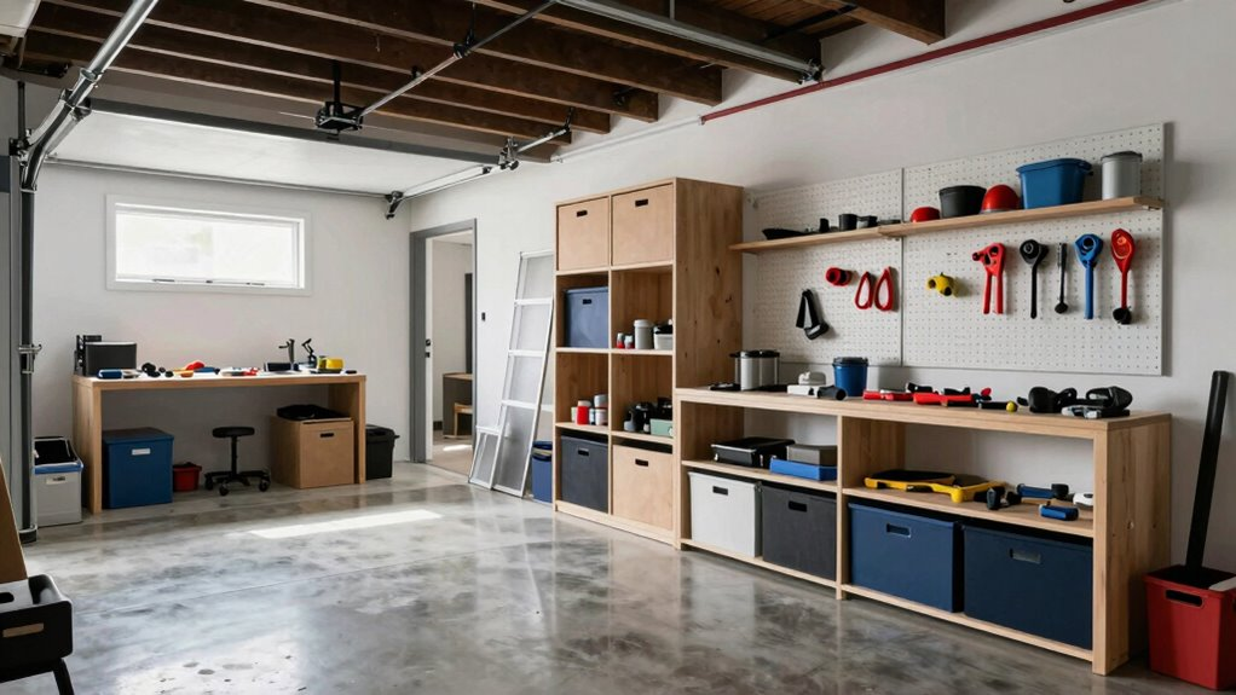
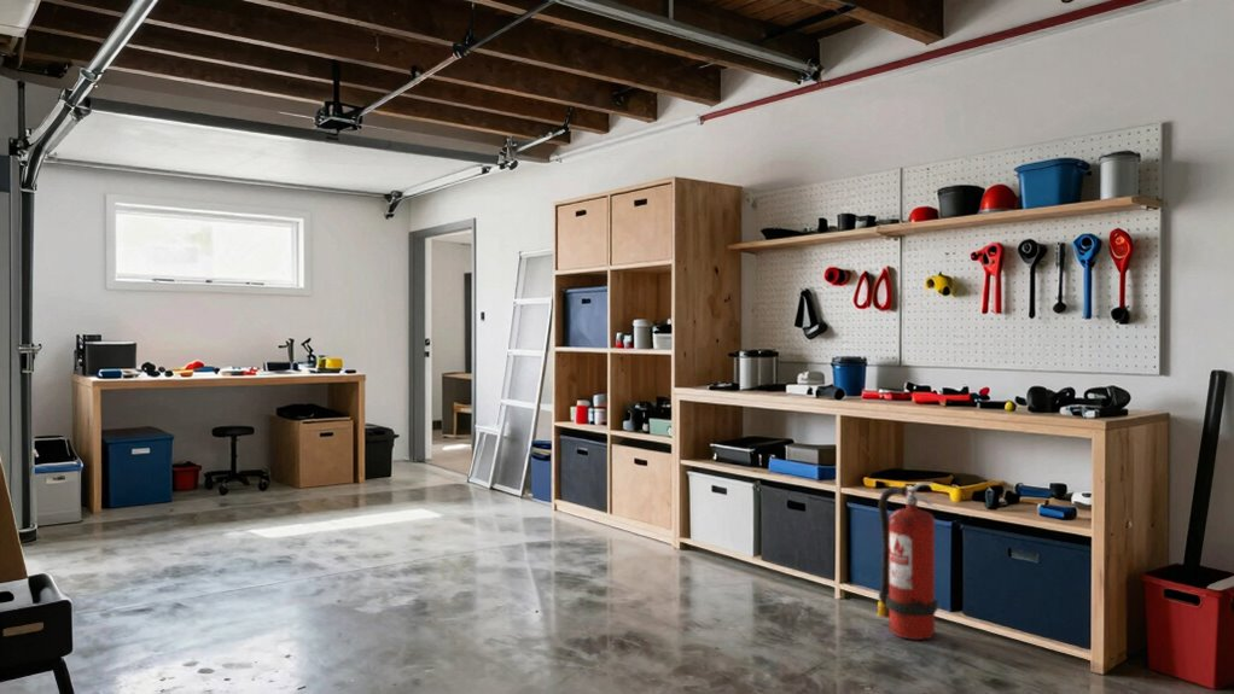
+ fire extinguisher (904, 554)
